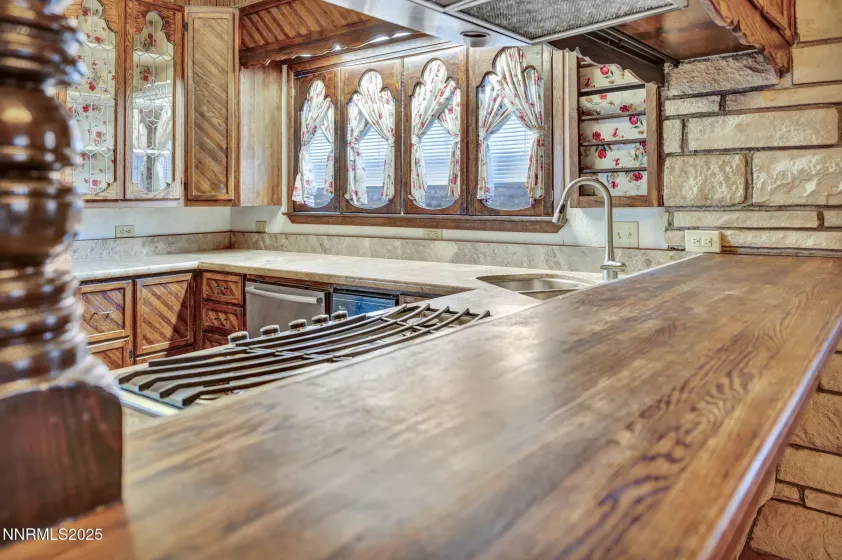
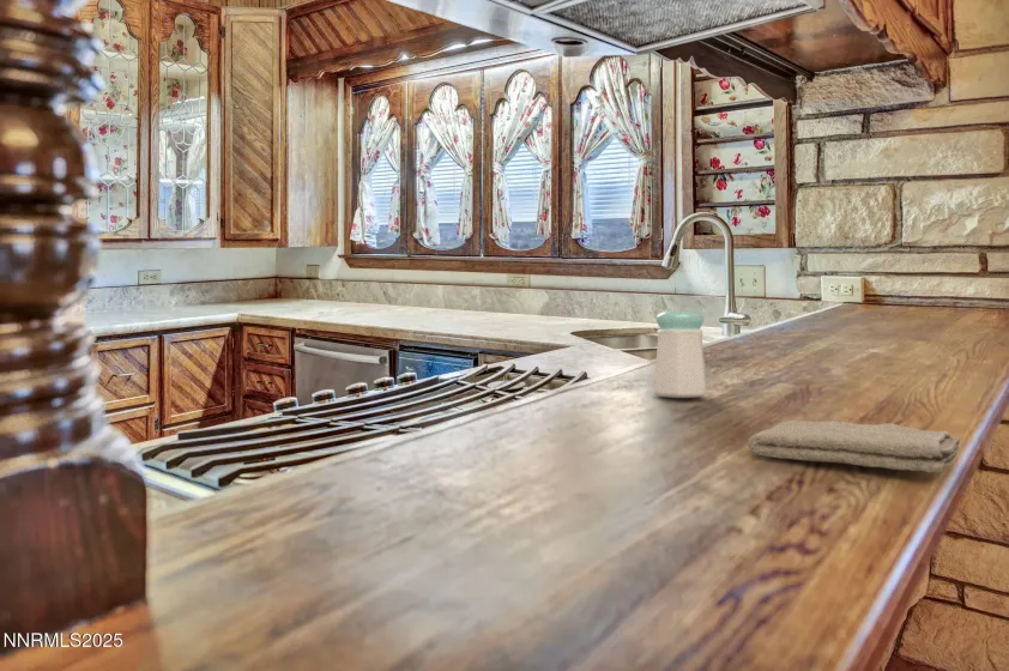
+ salt shaker (679, 353)
+ washcloth (852, 441)
